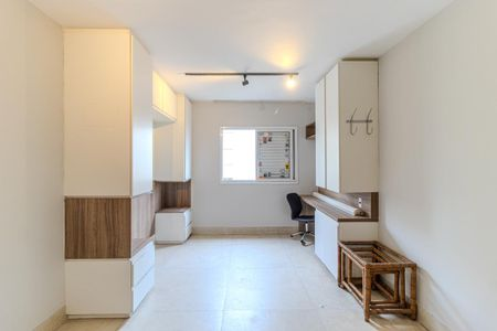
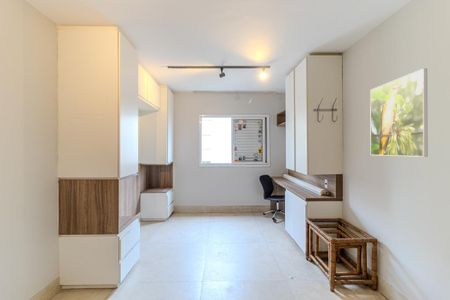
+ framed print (394, 118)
